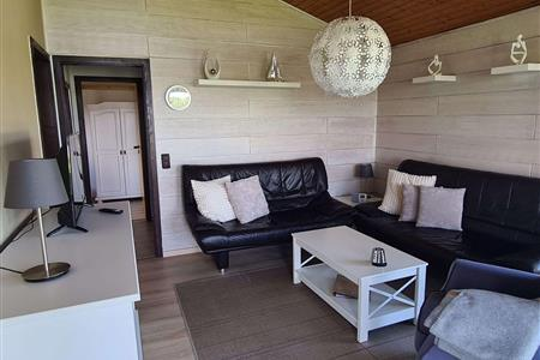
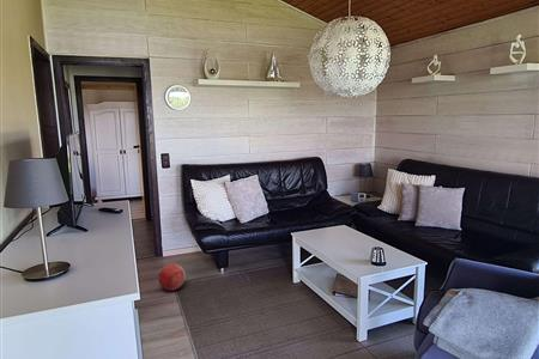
+ ball (171, 276)
